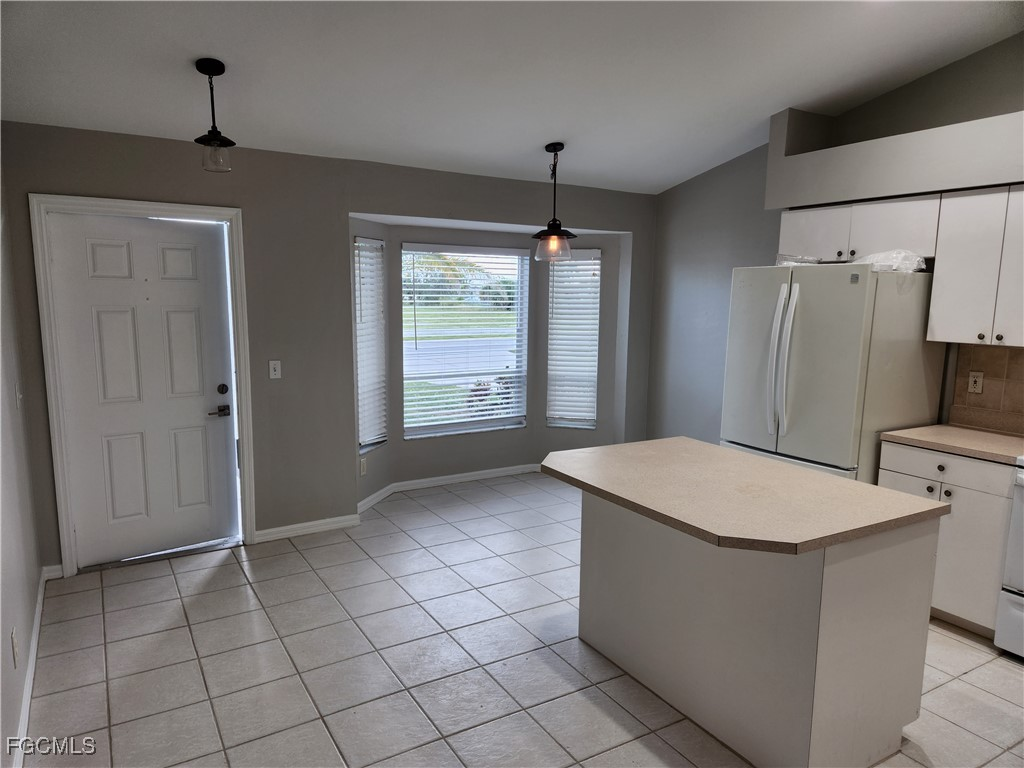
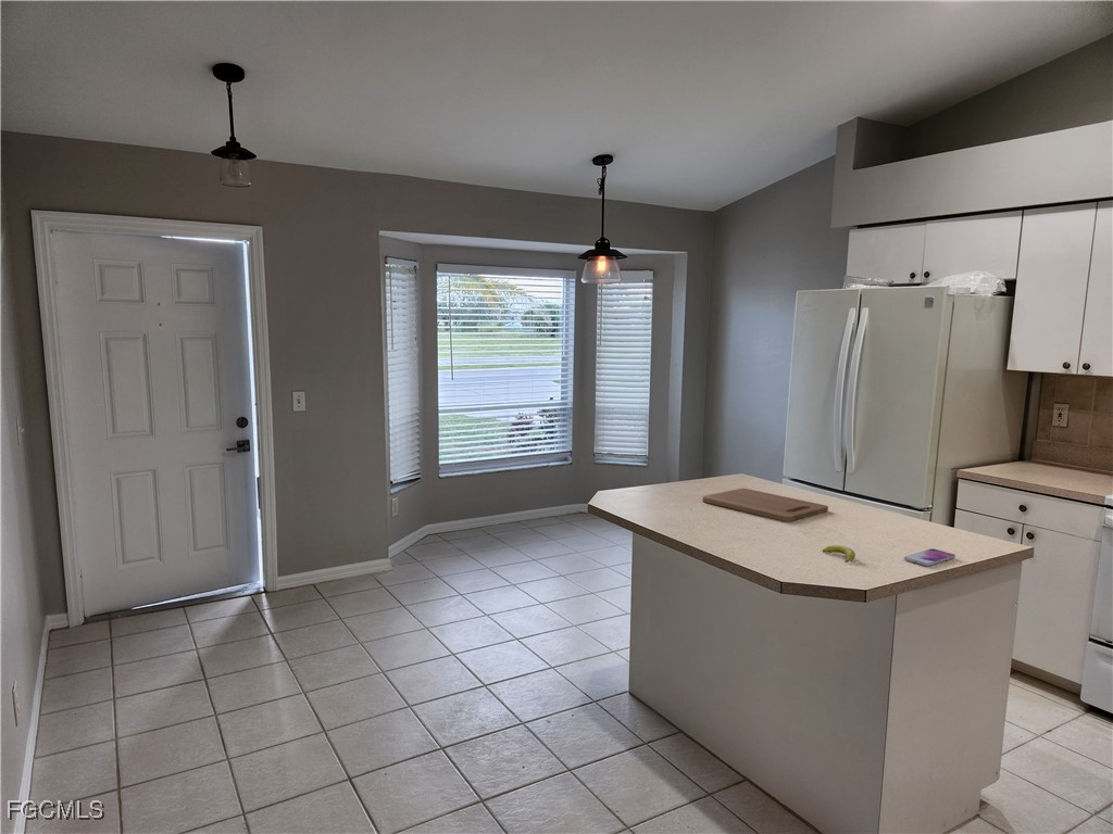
+ banana (840, 552)
+ smartphone (929, 557)
+ cutting board (763, 503)
